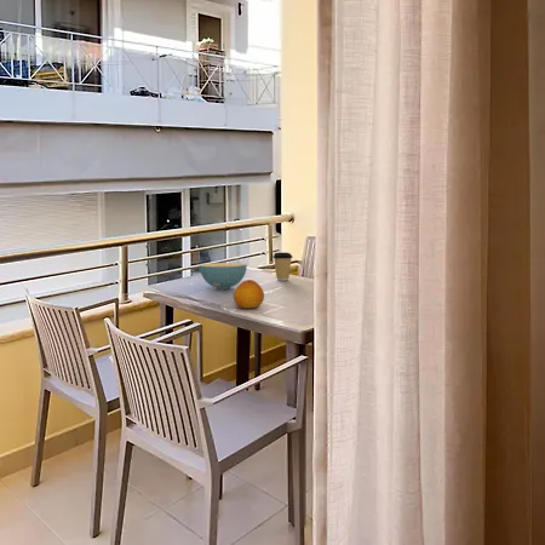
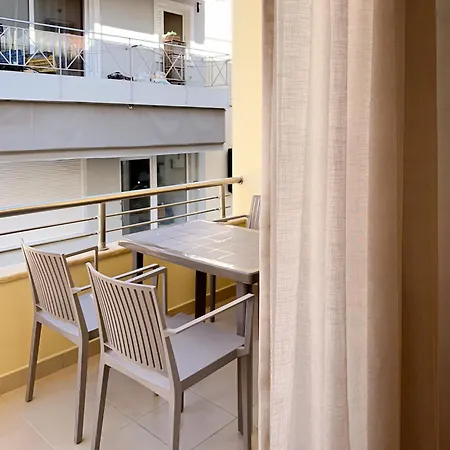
- fruit (248, 293)
- coffee cup (282, 266)
- cereal bowl (223, 276)
